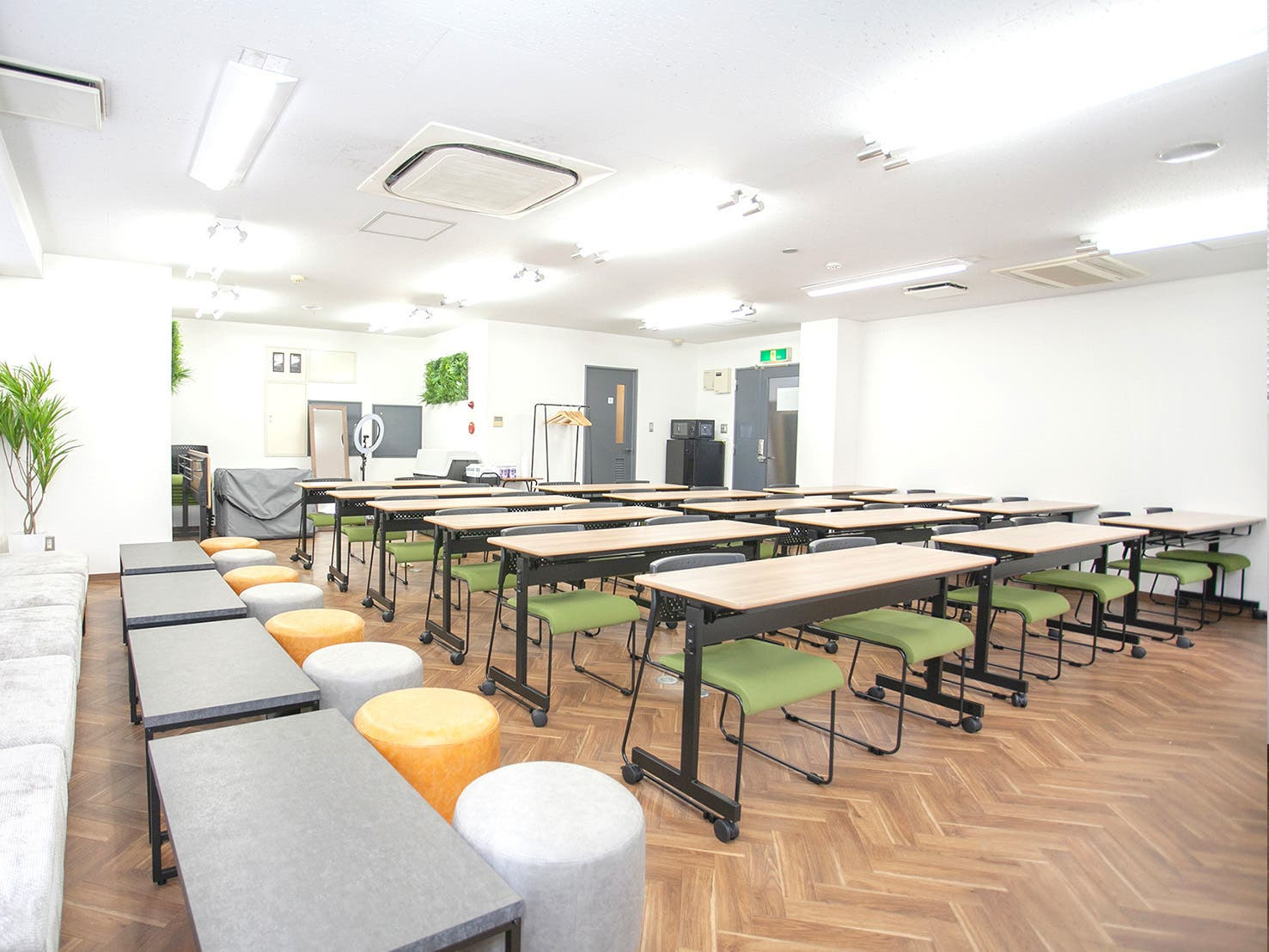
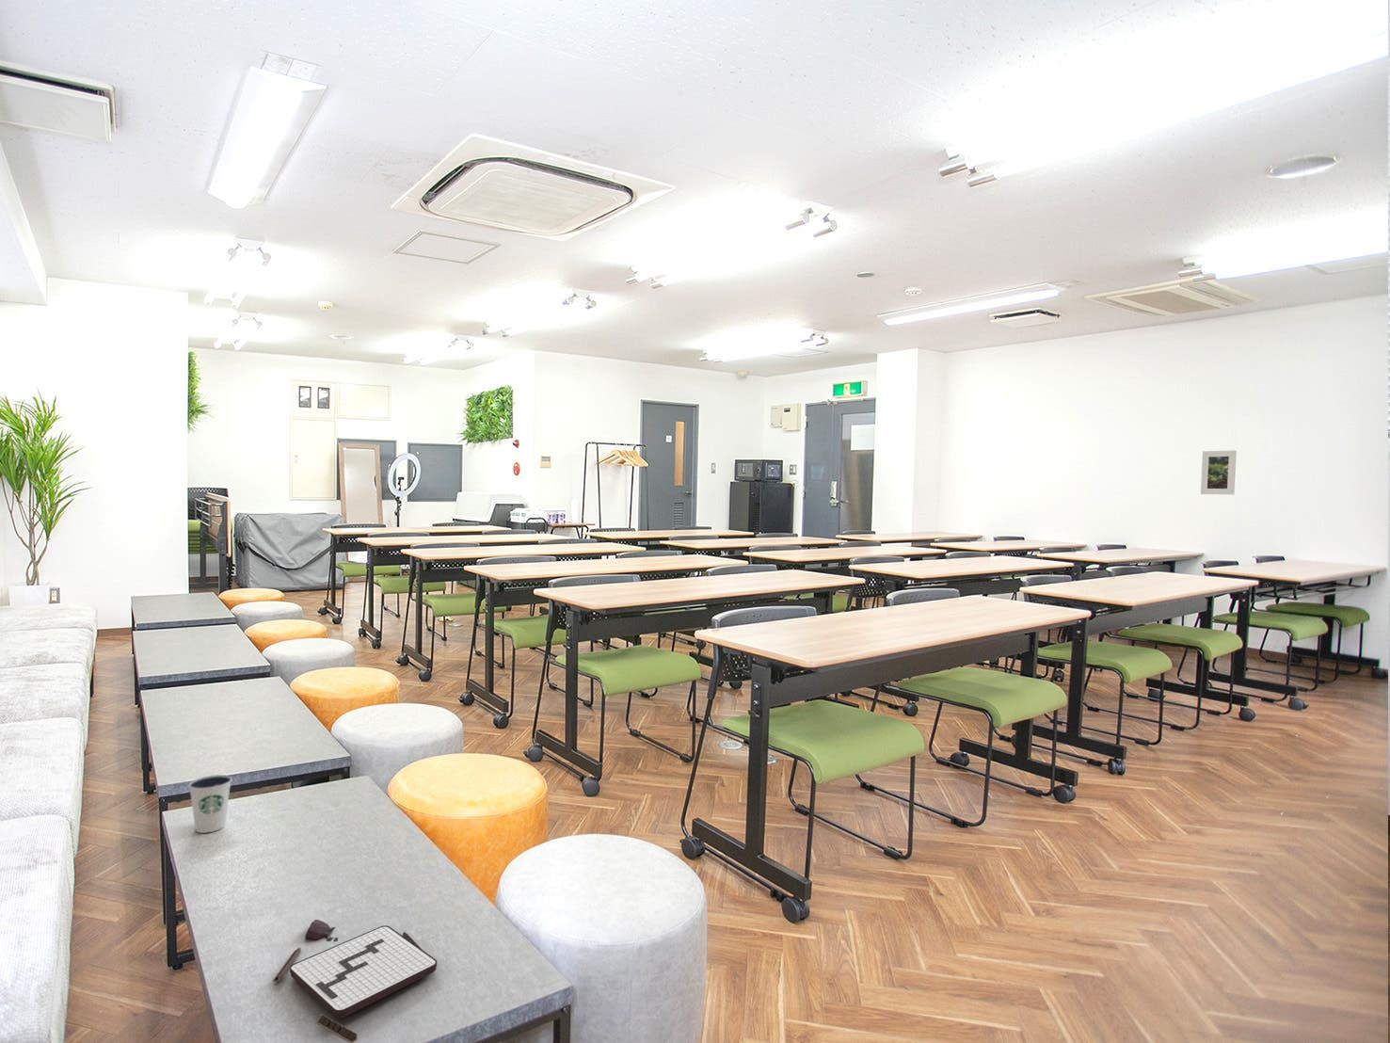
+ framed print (1218, 472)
+ dixie cup (210, 805)
+ board game (357, 961)
